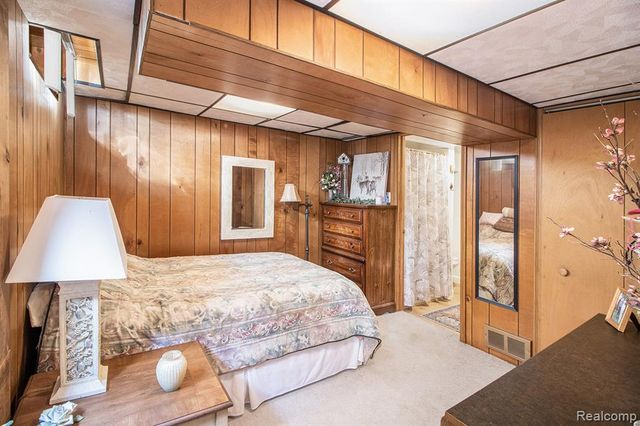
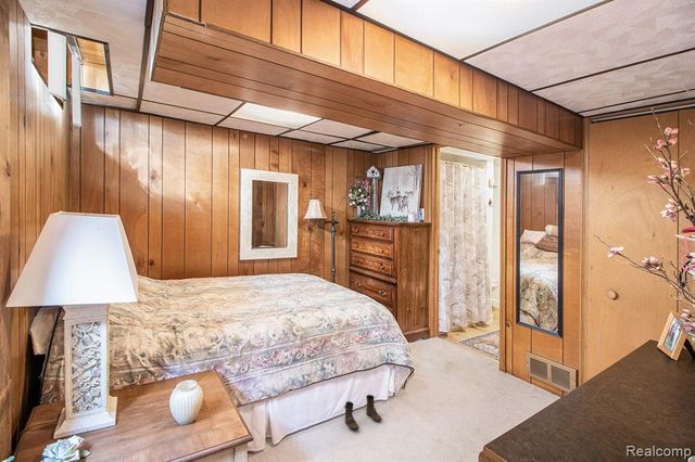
+ boots (366, 411)
